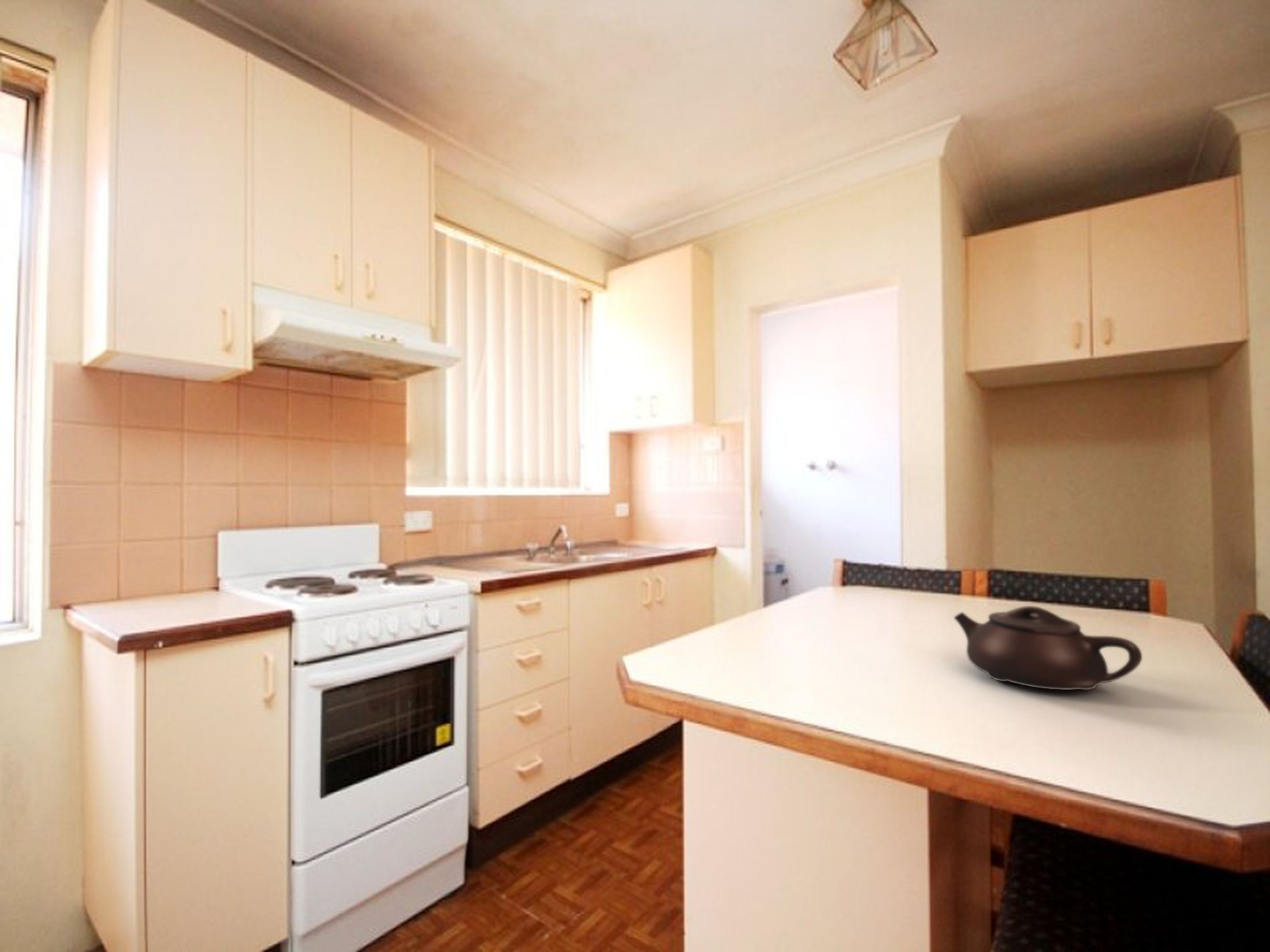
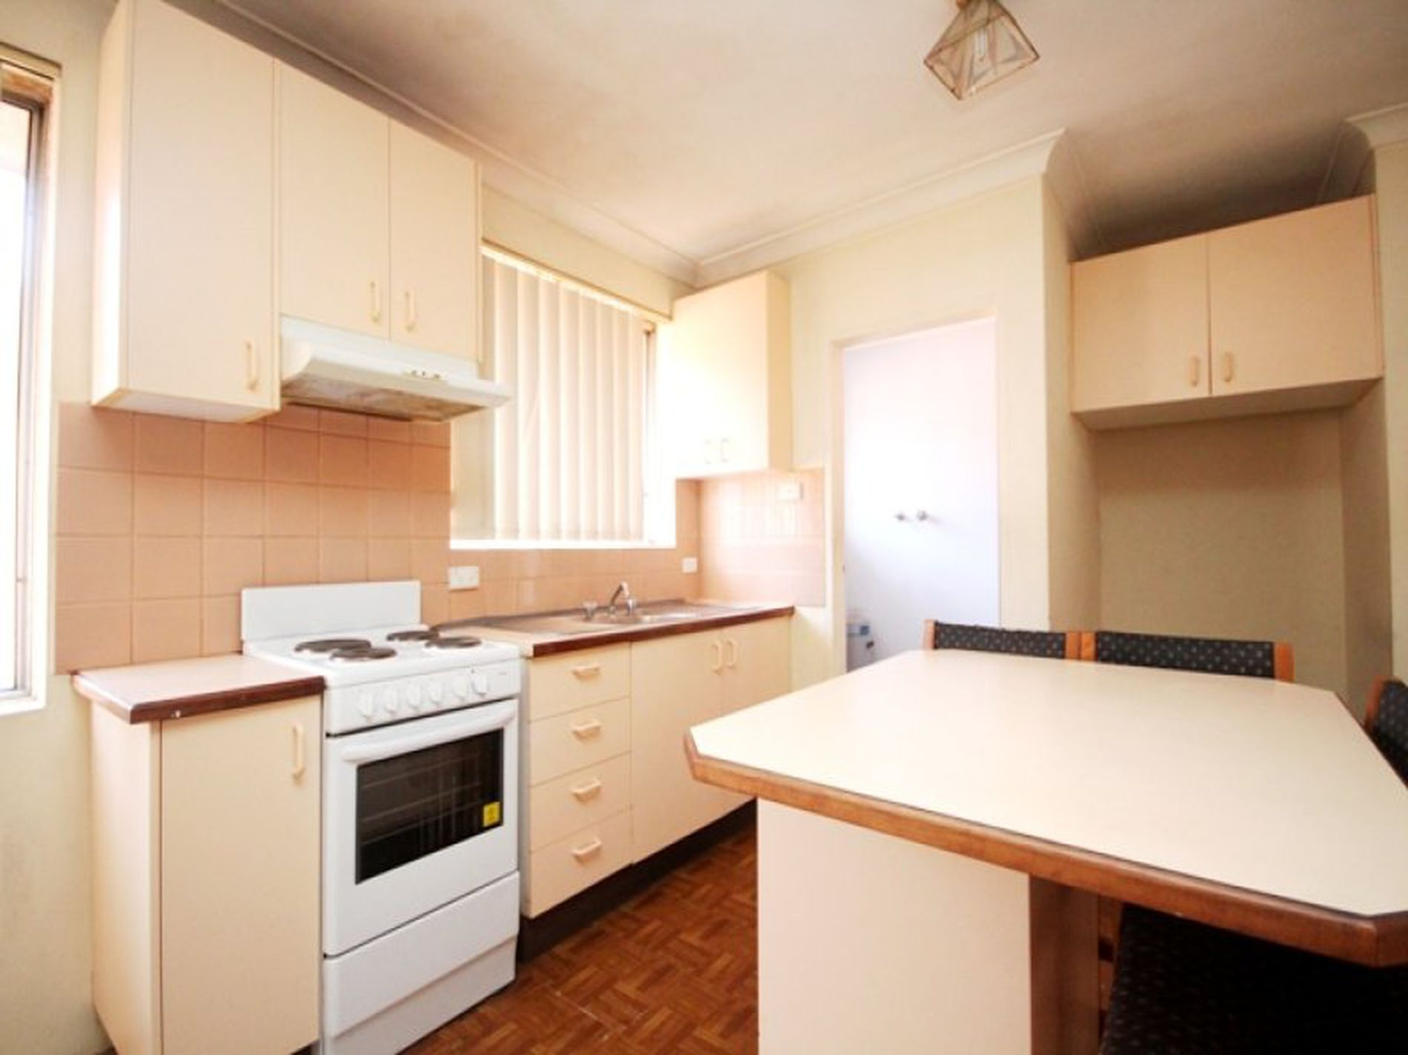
- teapot (1035, 643)
